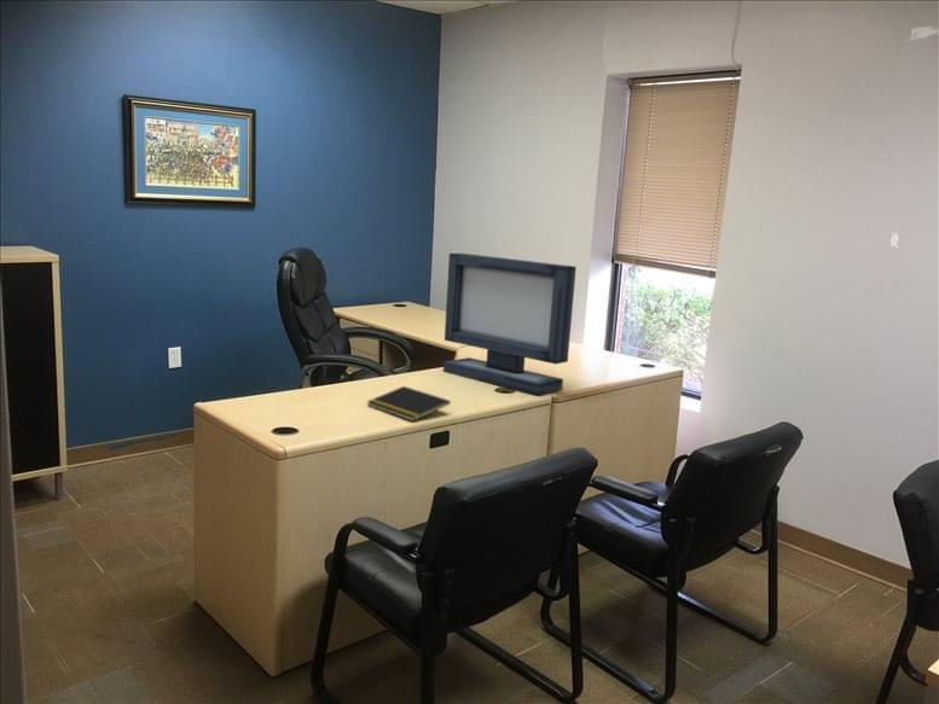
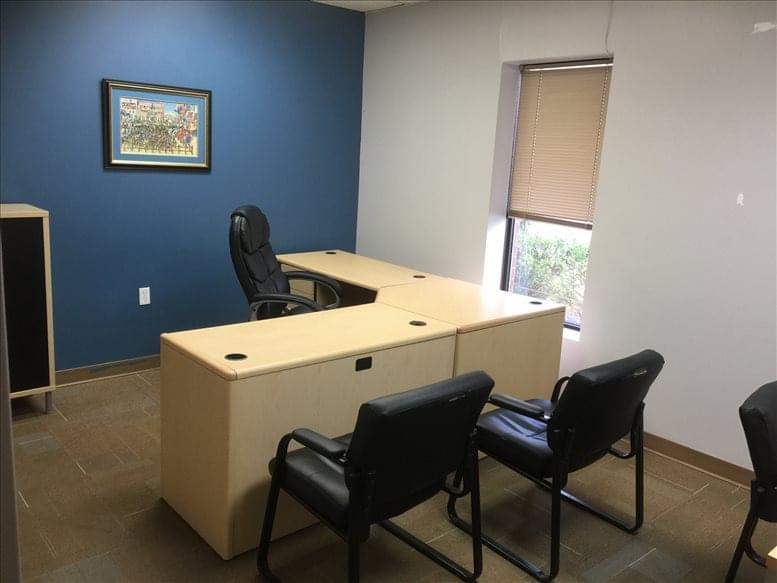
- monitor (505, 320)
- notepad (407, 402)
